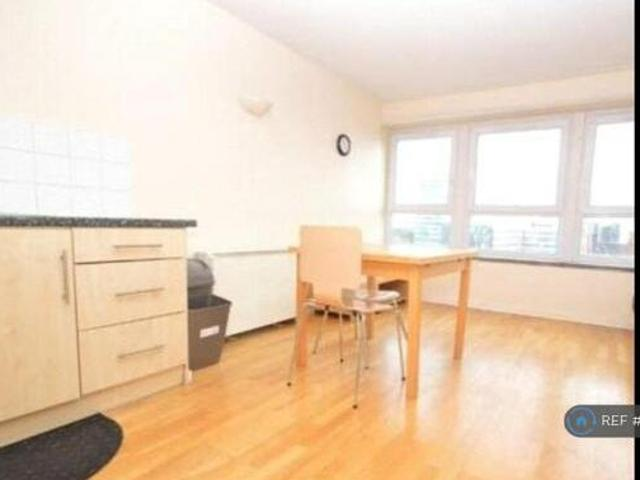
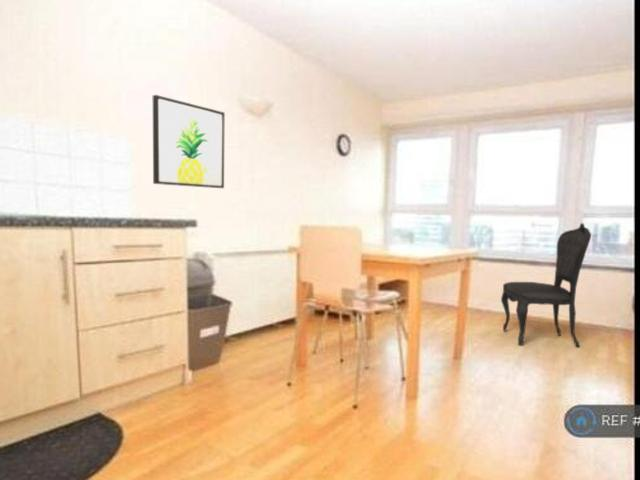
+ dining chair (540, 283)
+ wall art (191, 145)
